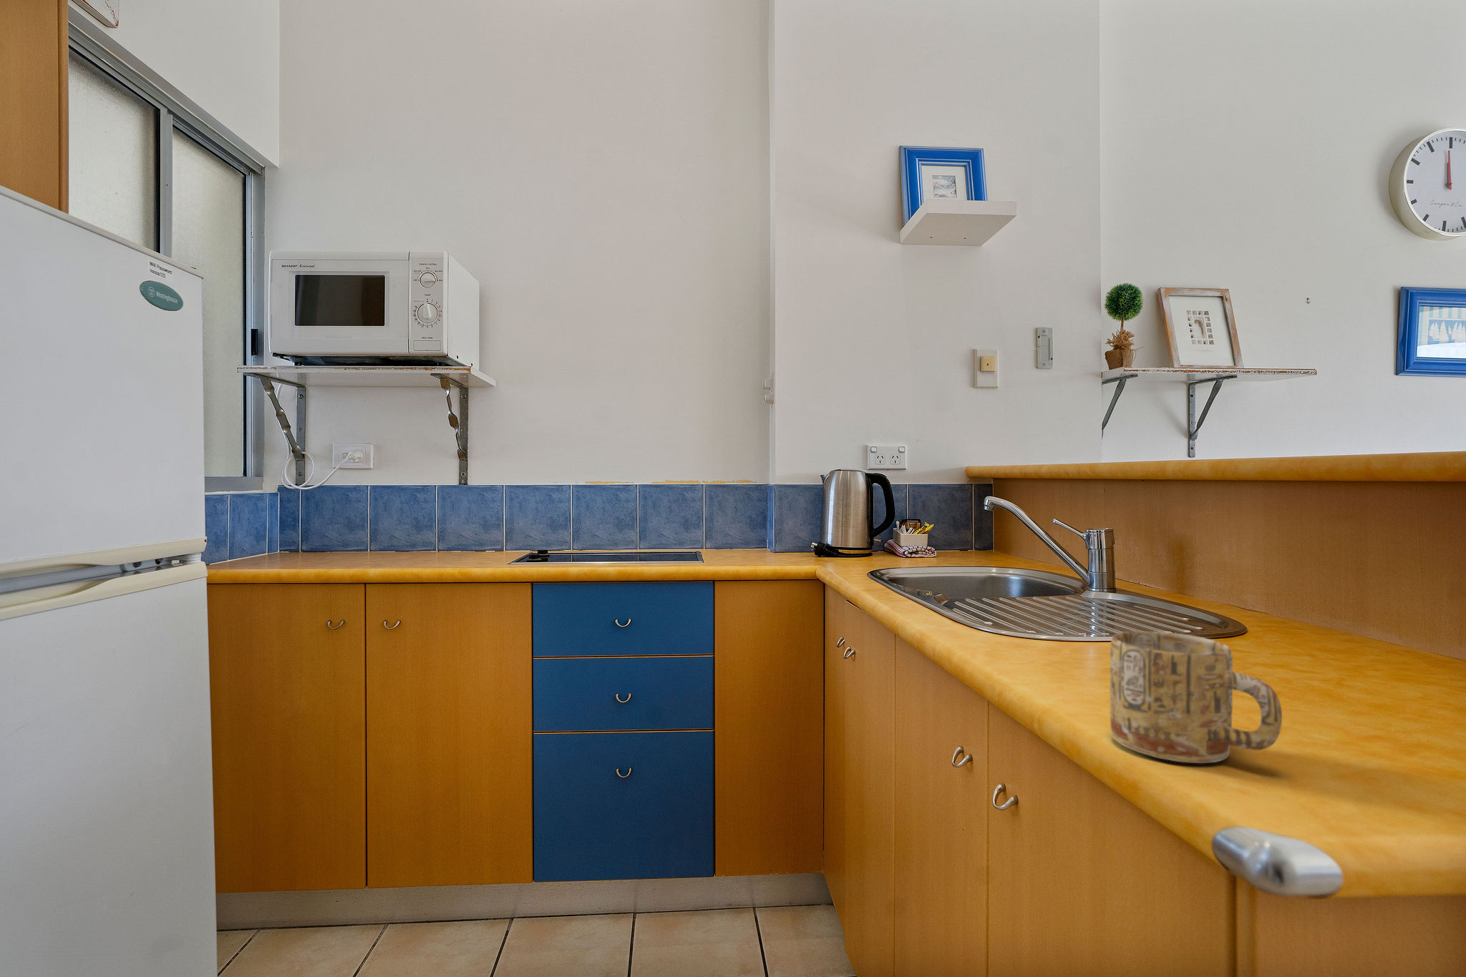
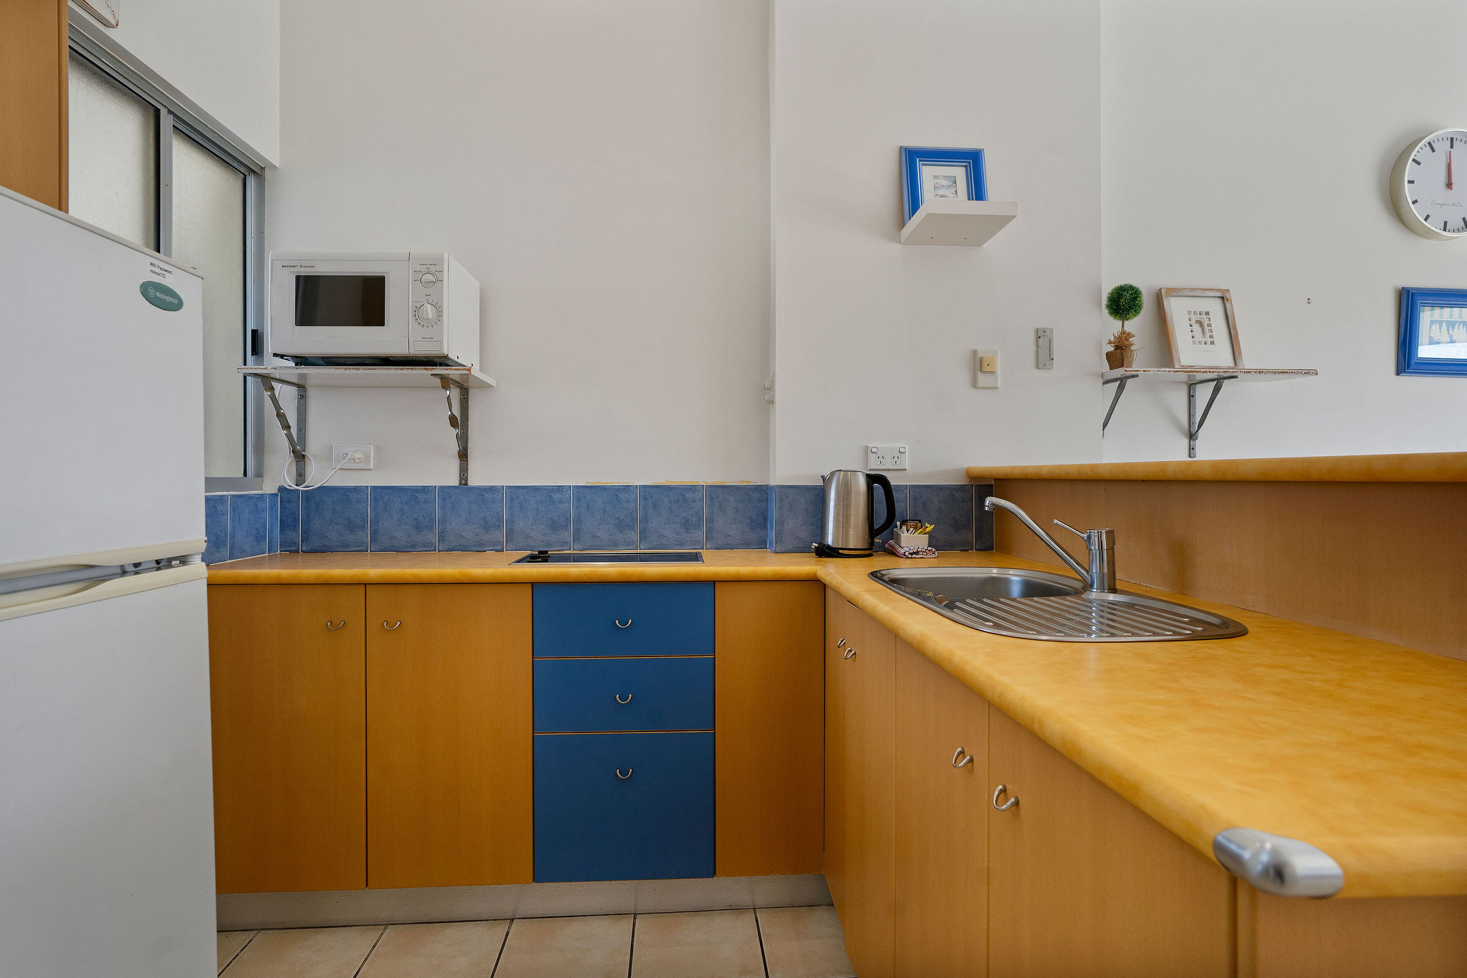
- mug (1192, 698)
